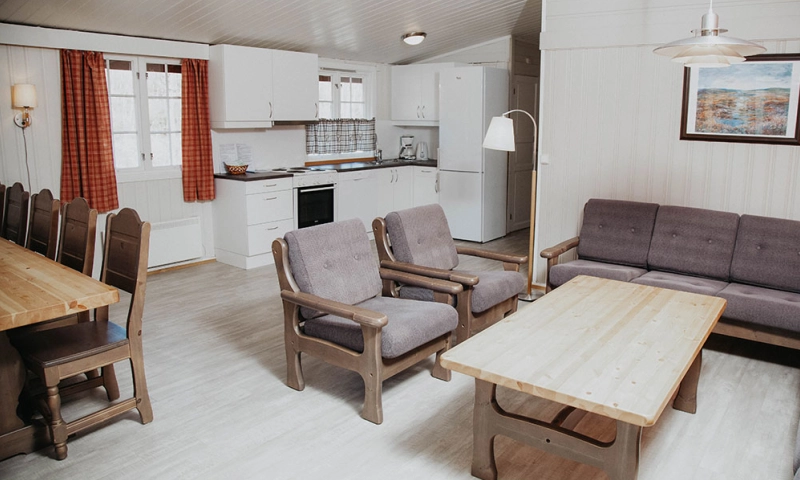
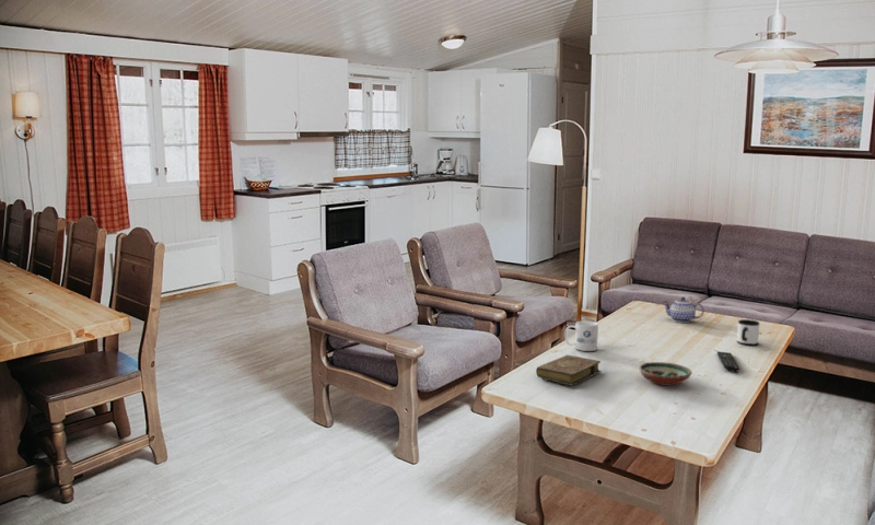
+ mug (582, 335)
+ teapot (682, 308)
+ decorative bowl (664, 375)
+ book (569, 369)
+ mug (747, 332)
+ remote control (727, 361)
